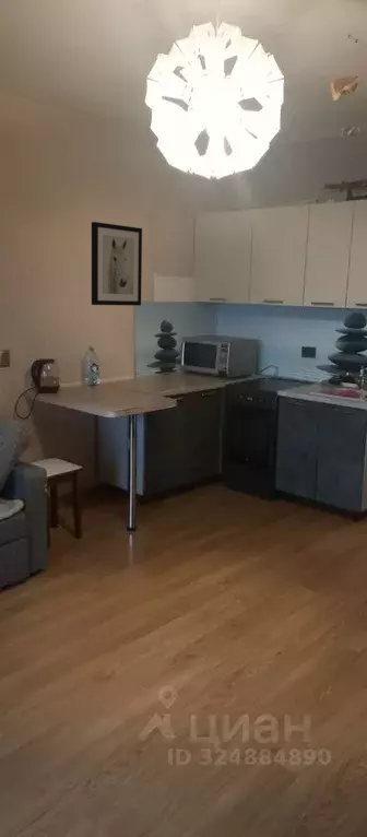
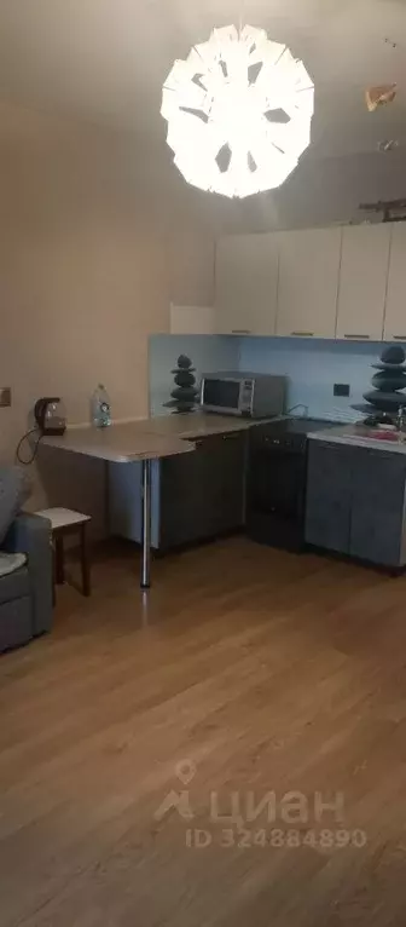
- wall art (117, 266)
